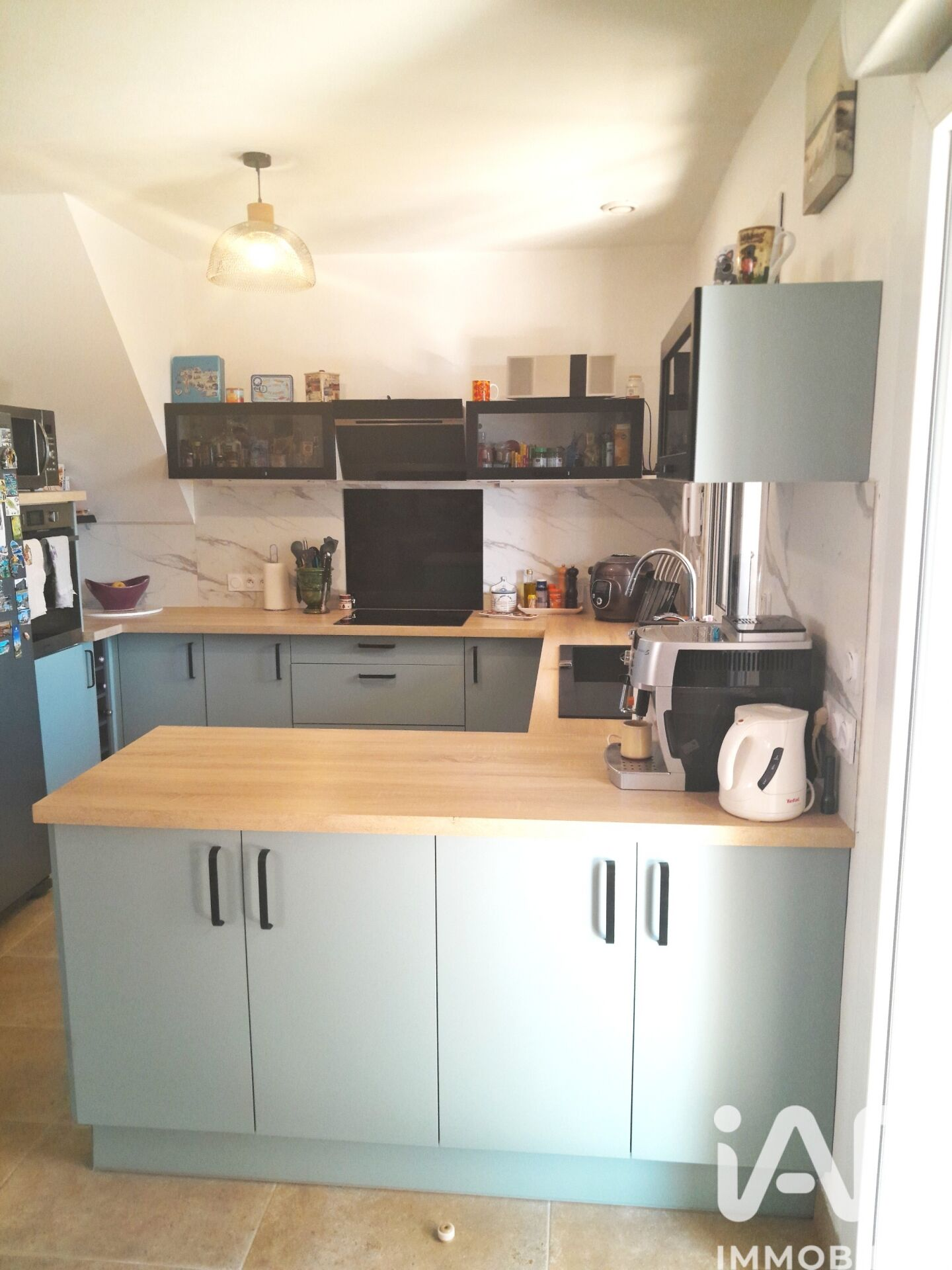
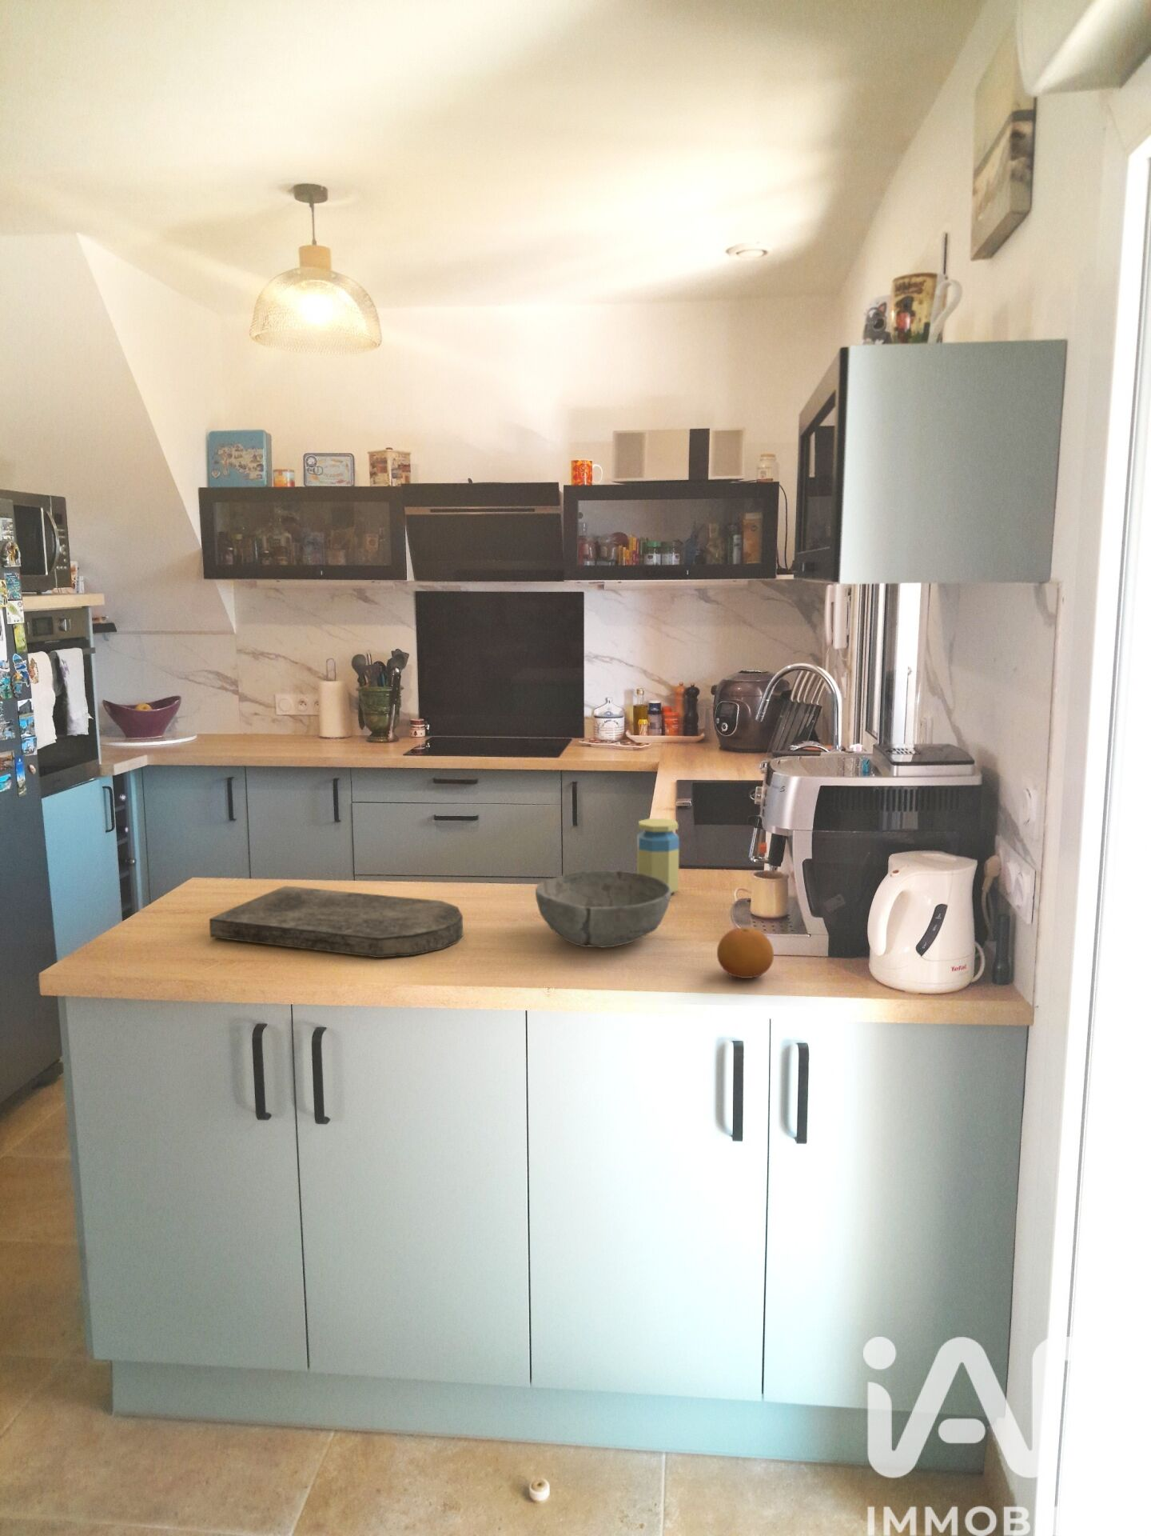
+ jar (657, 856)
+ fruit (745, 952)
+ bowl (602, 912)
+ cutting board (351, 920)
